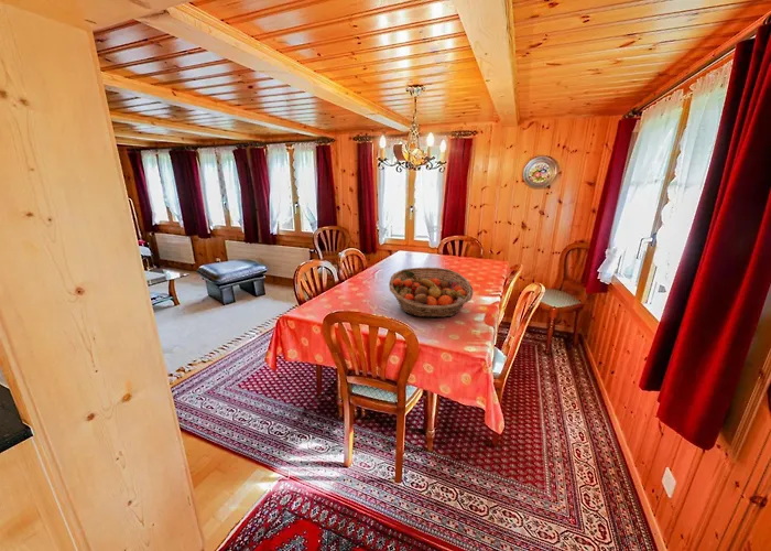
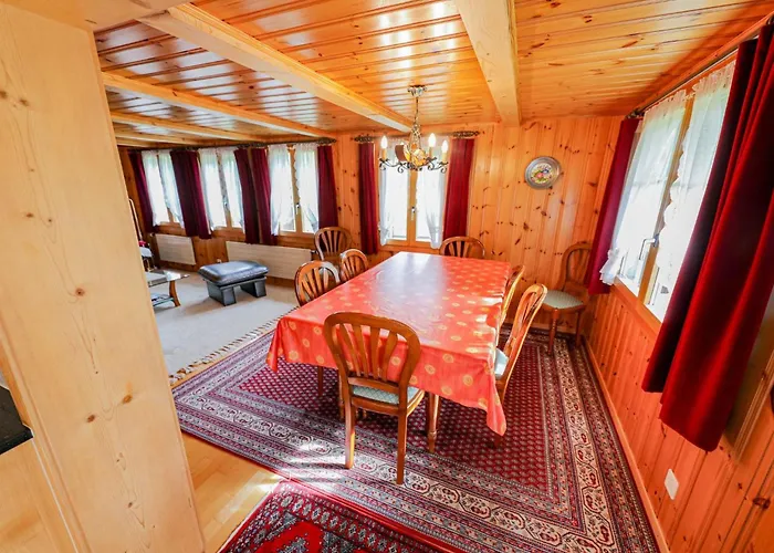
- fruit basket (430, 291)
